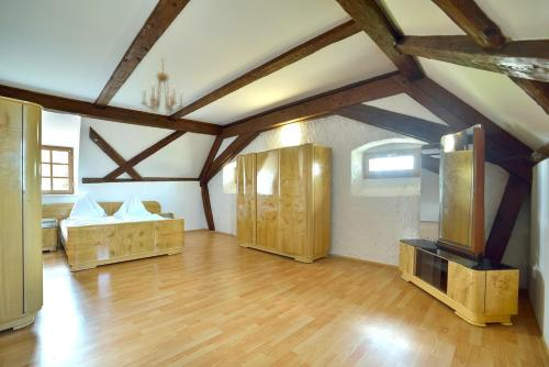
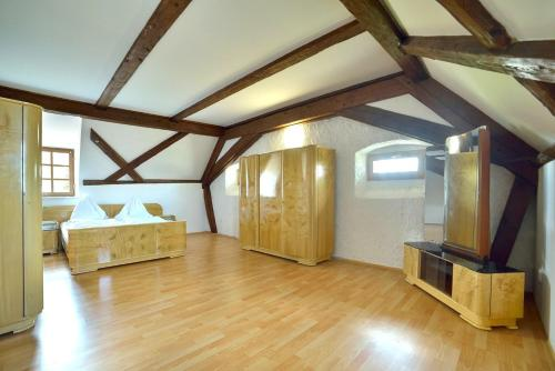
- chandelier (163, 81)
